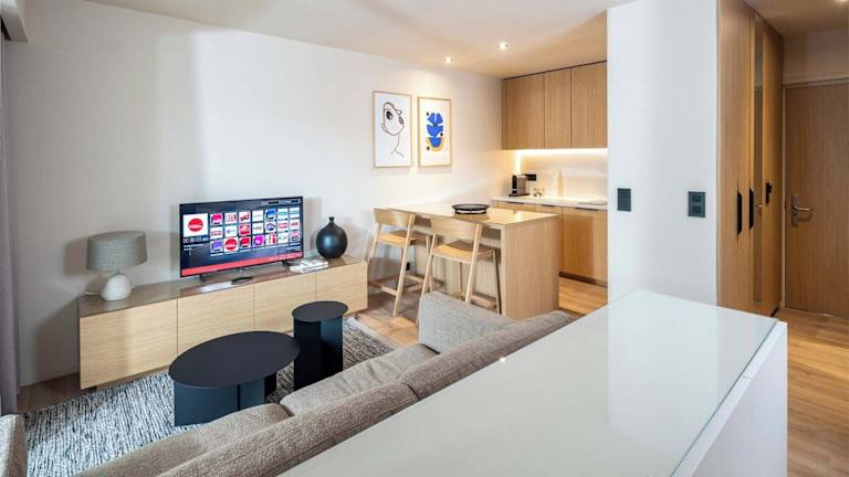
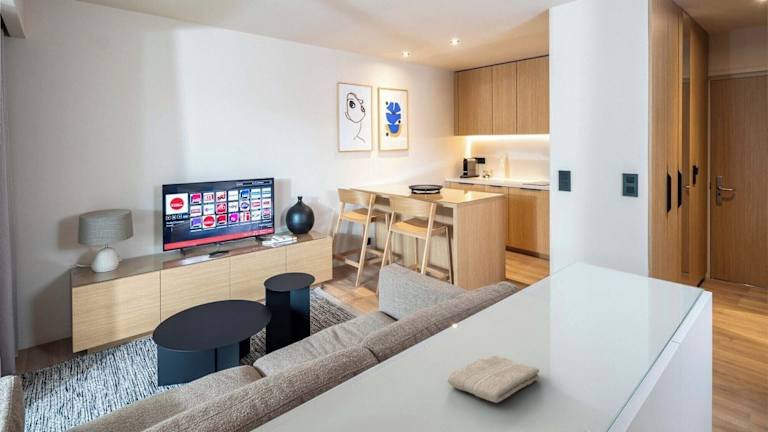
+ washcloth (495, 376)
